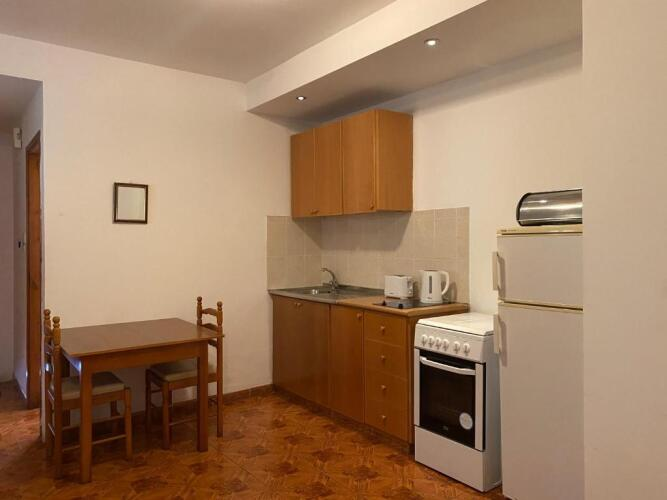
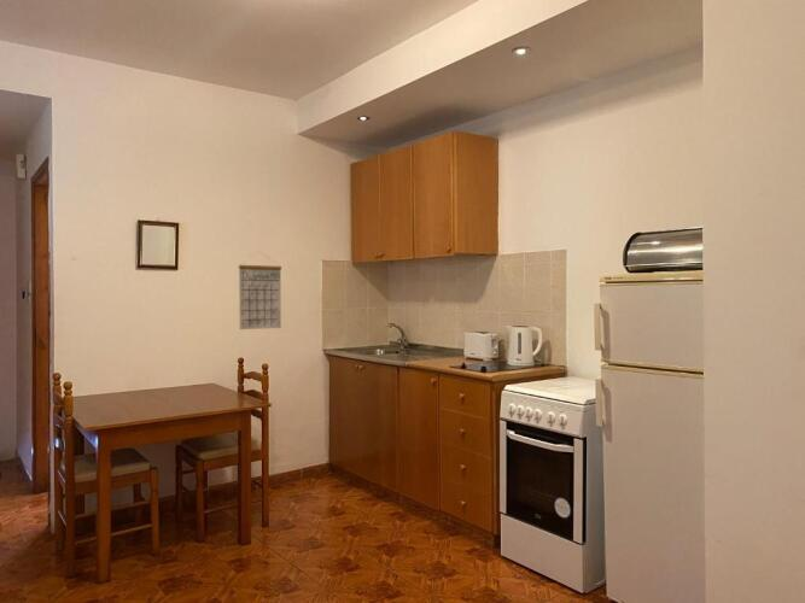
+ calendar (259, 289)
